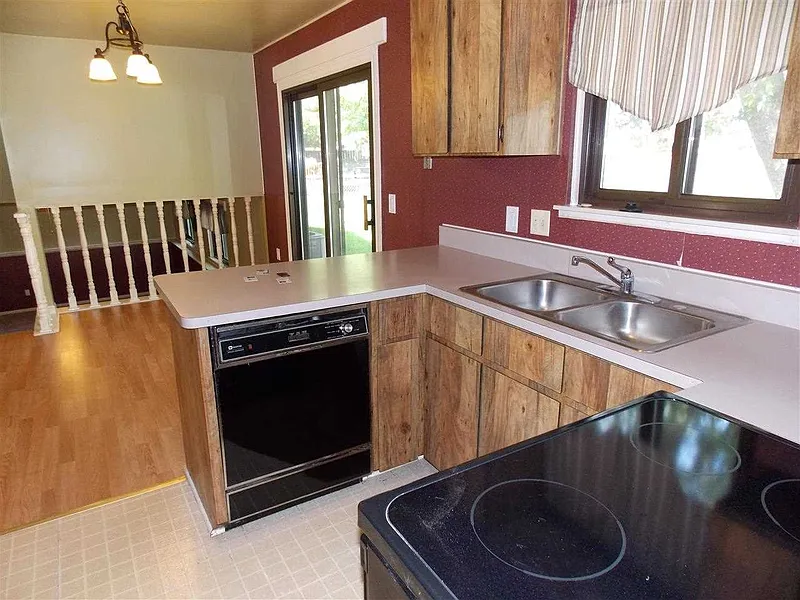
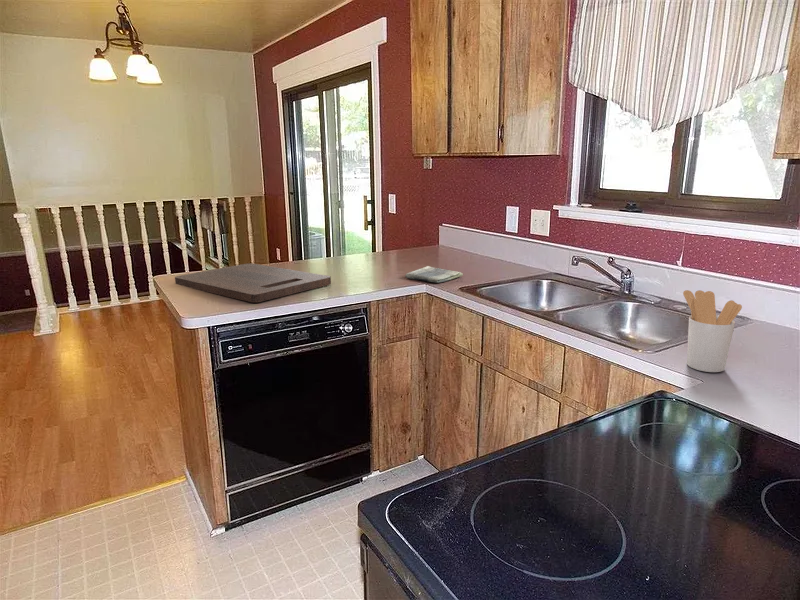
+ cutting board (252, 280)
+ utensil holder (704, 328)
+ dish towel (434, 273)
